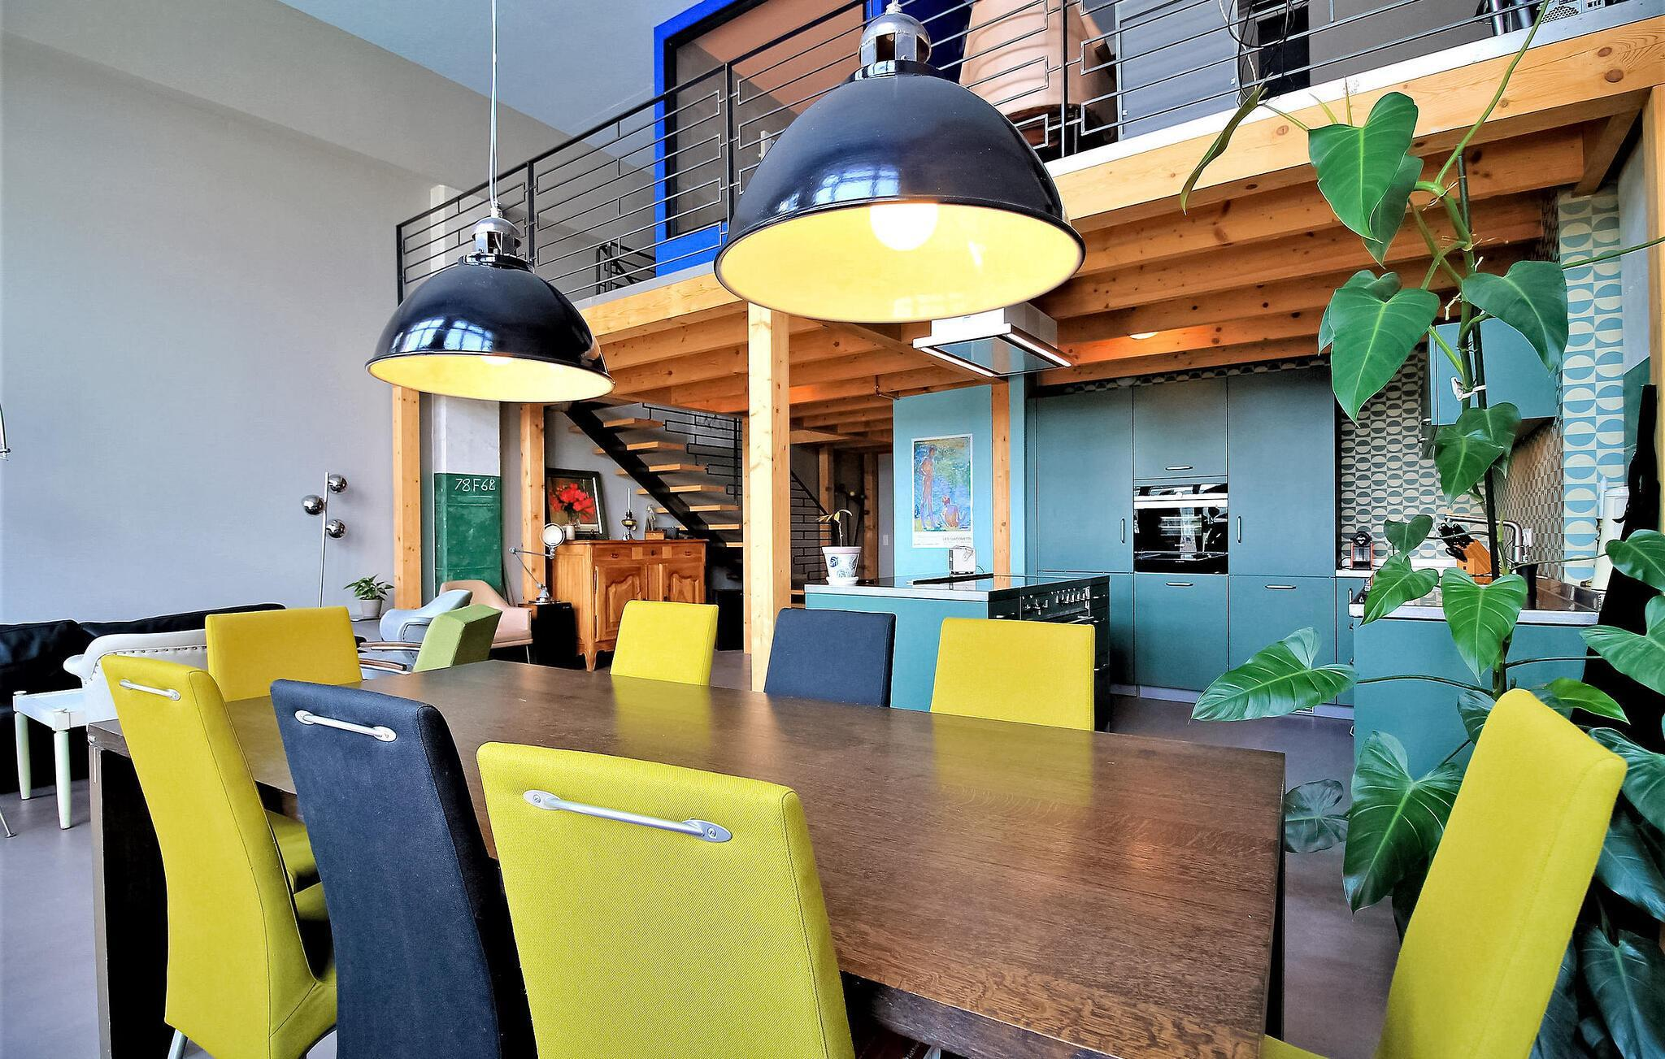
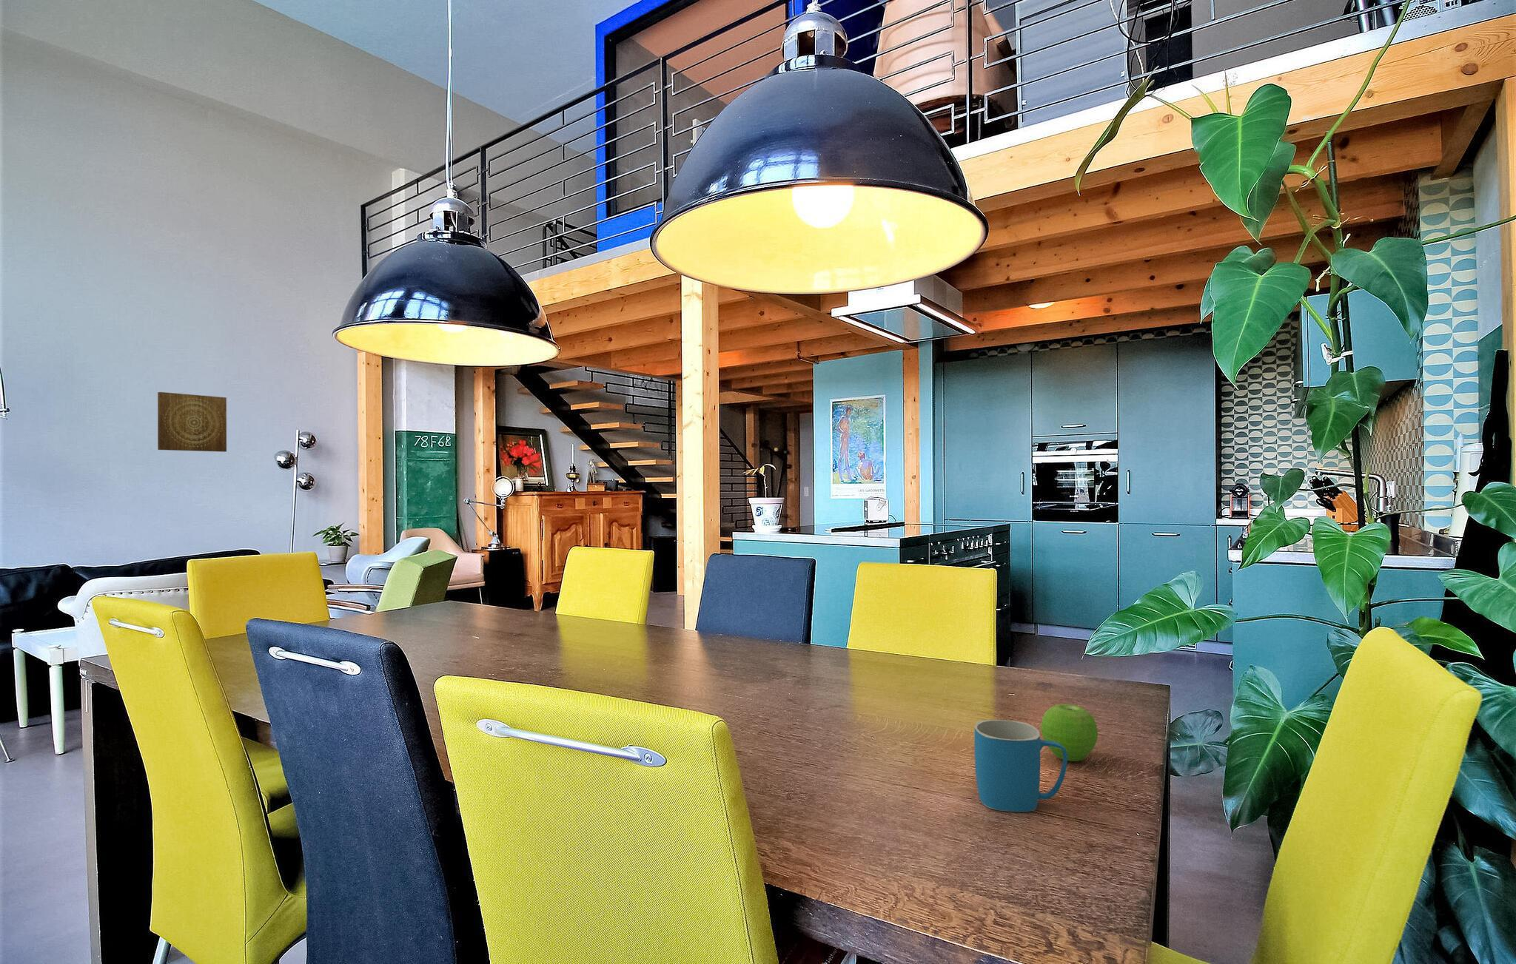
+ mug (1020, 765)
+ fruit (1068, 732)
+ wall art (193, 423)
